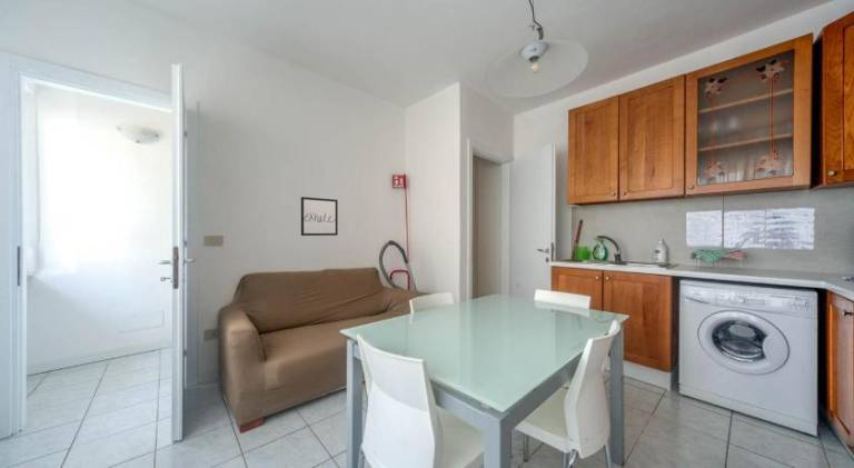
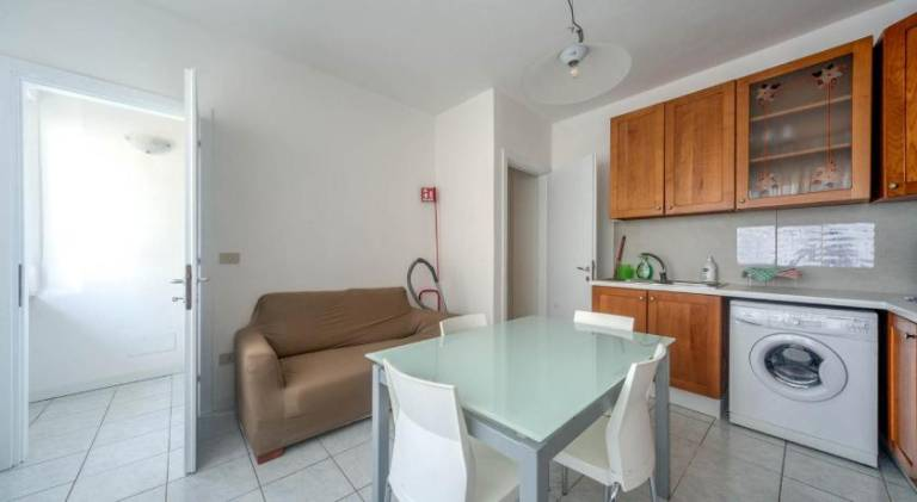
- wall art (319, 217)
